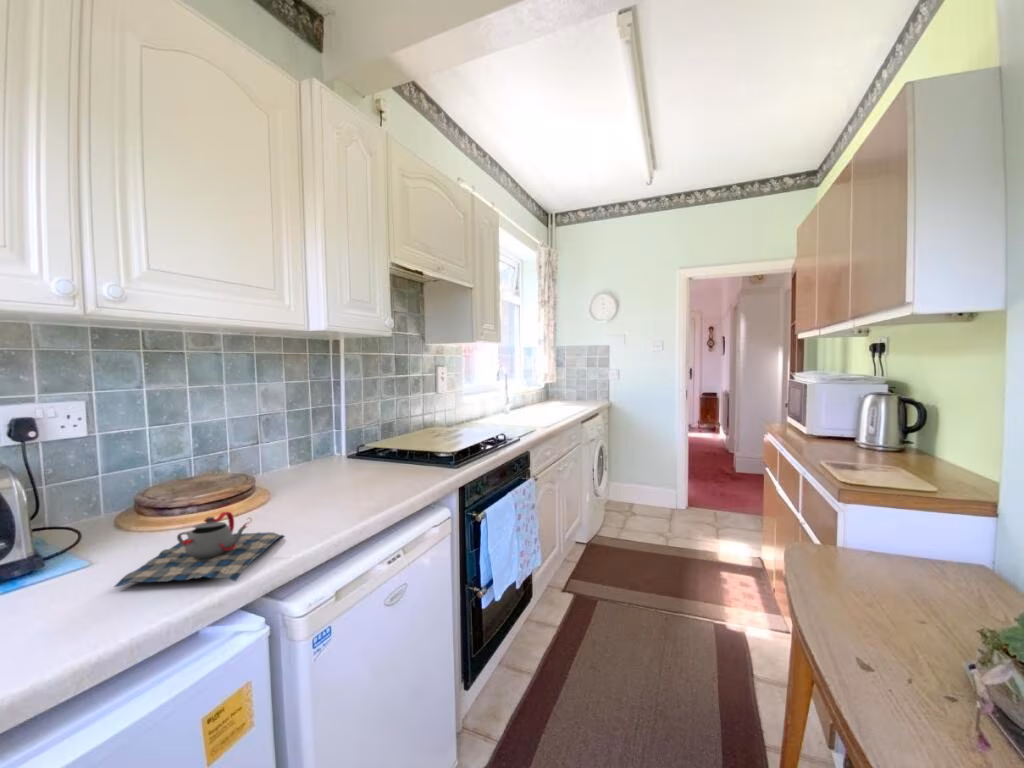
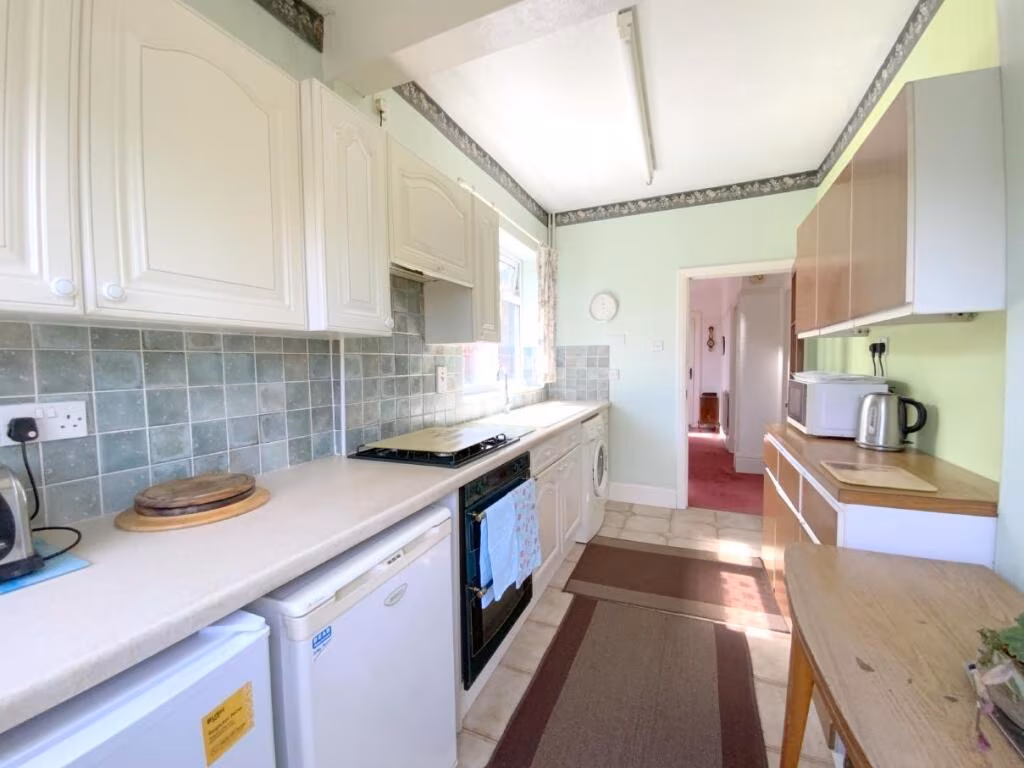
- teapot (209, 538)
